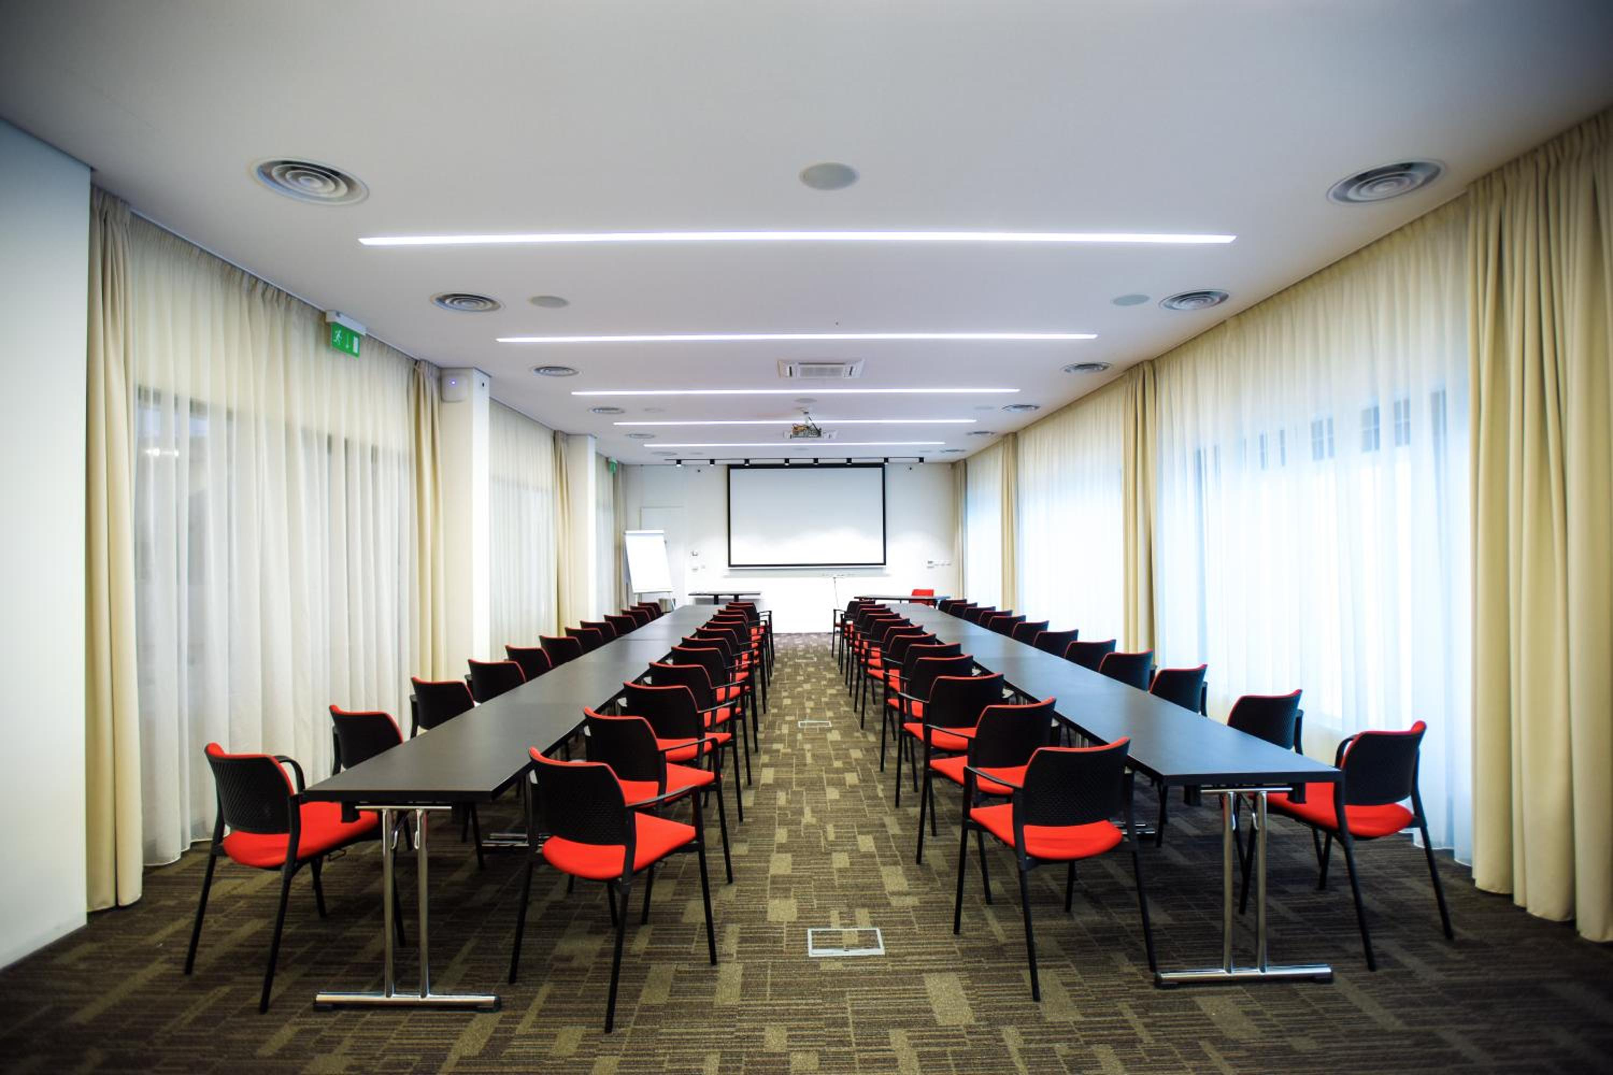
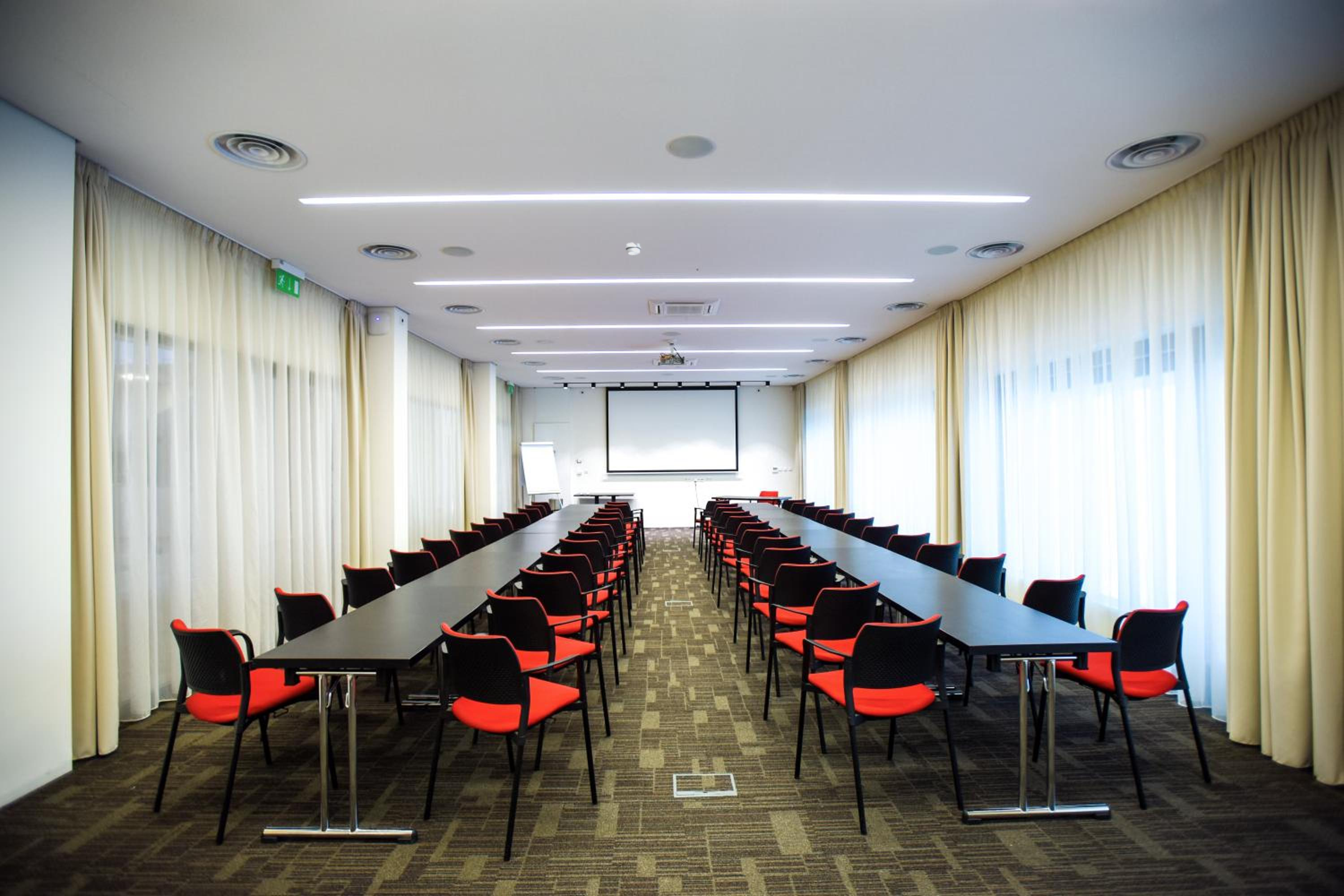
+ smoke detector (633, 249)
